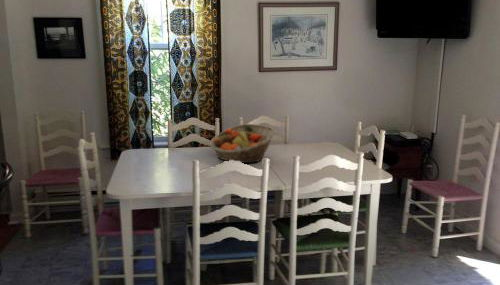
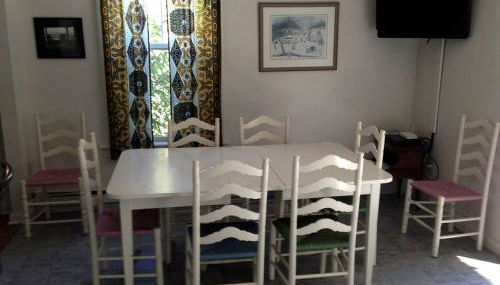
- fruit basket (242, 142)
